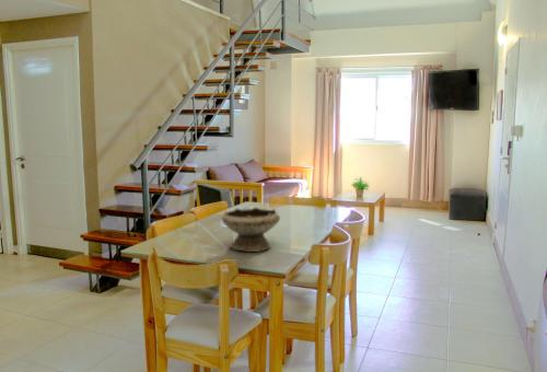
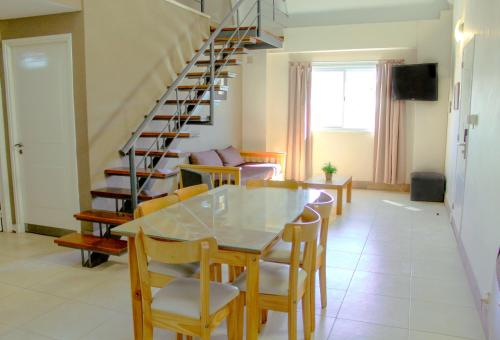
- bowl (251, 228)
